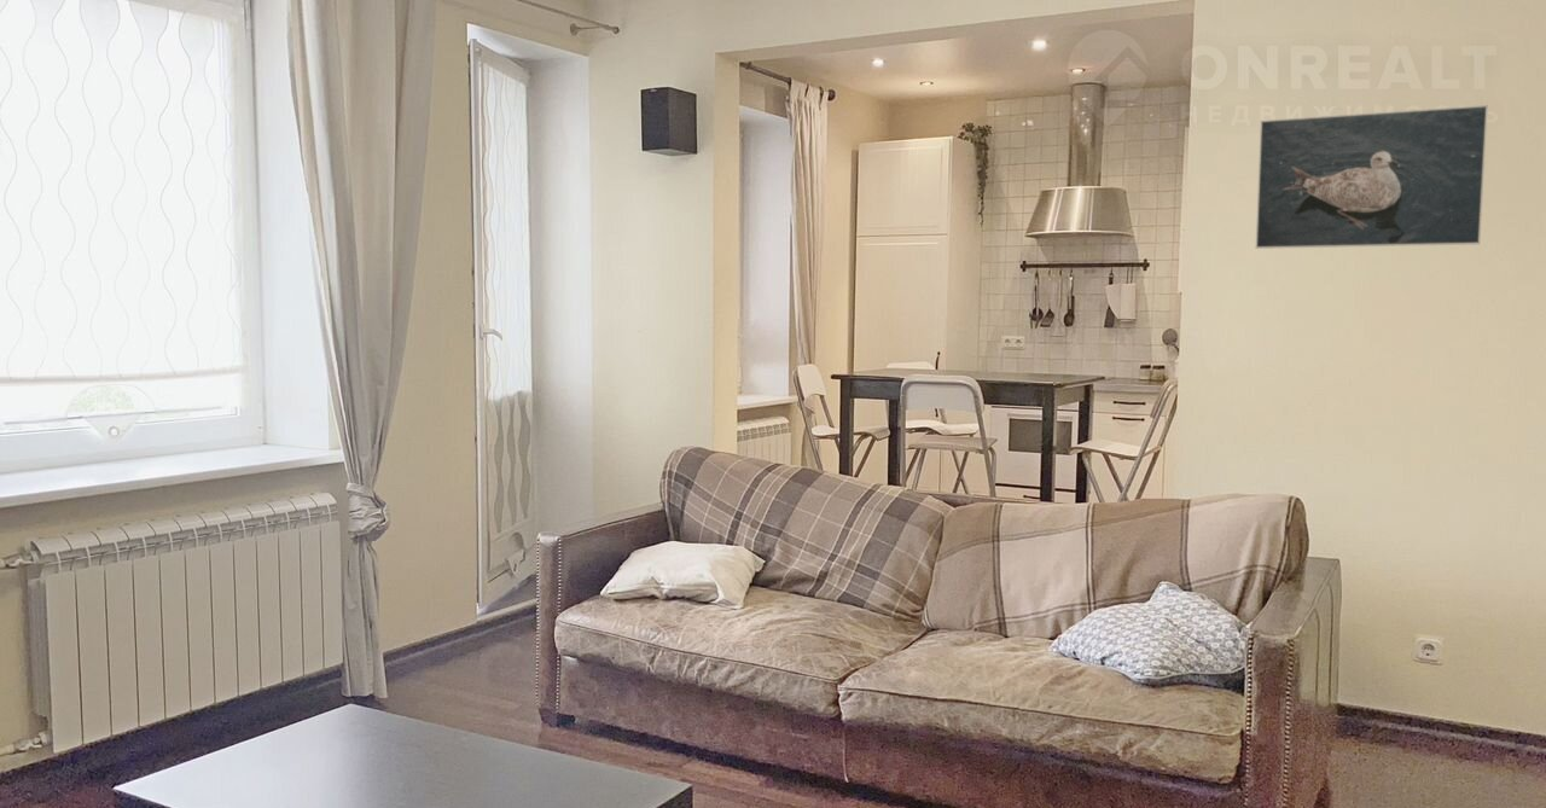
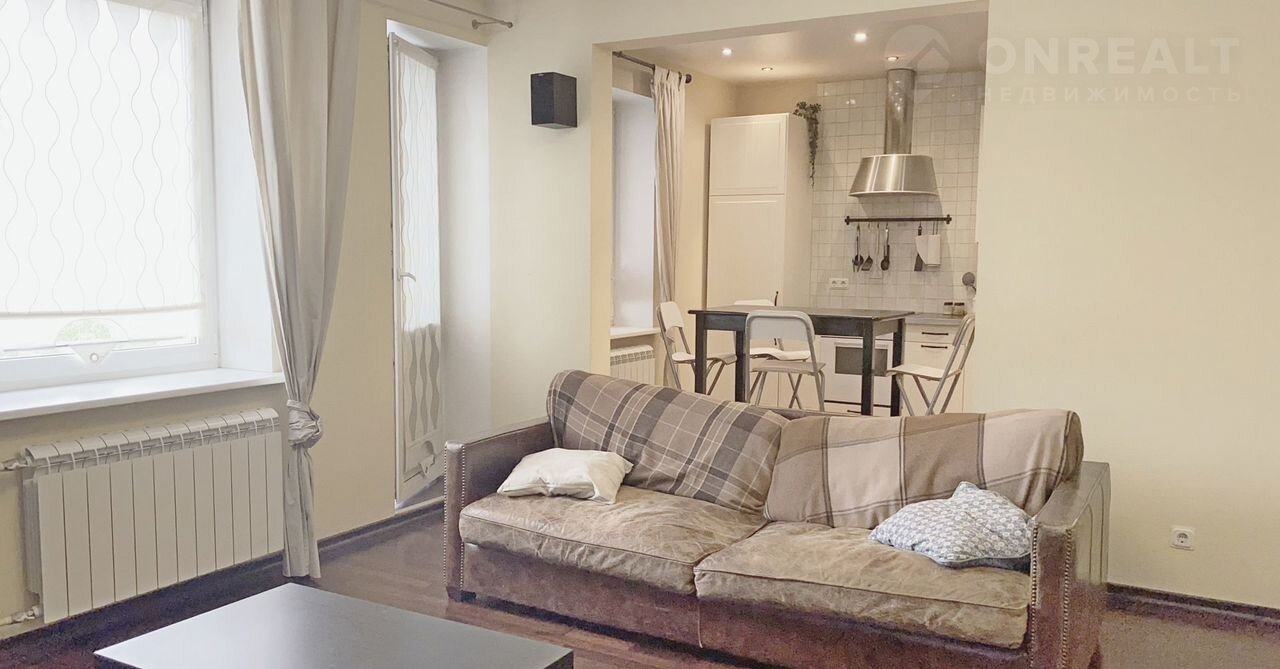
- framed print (1366, 180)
